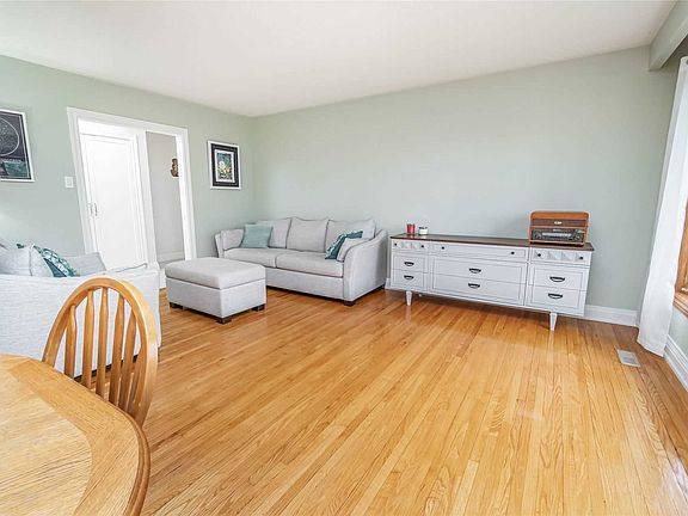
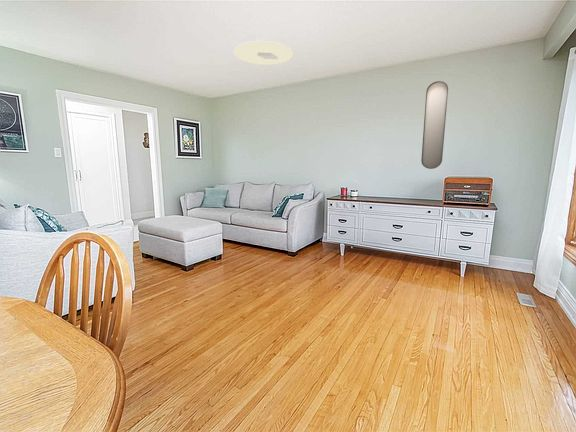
+ ceiling light (263, 51)
+ home mirror (434, 126)
